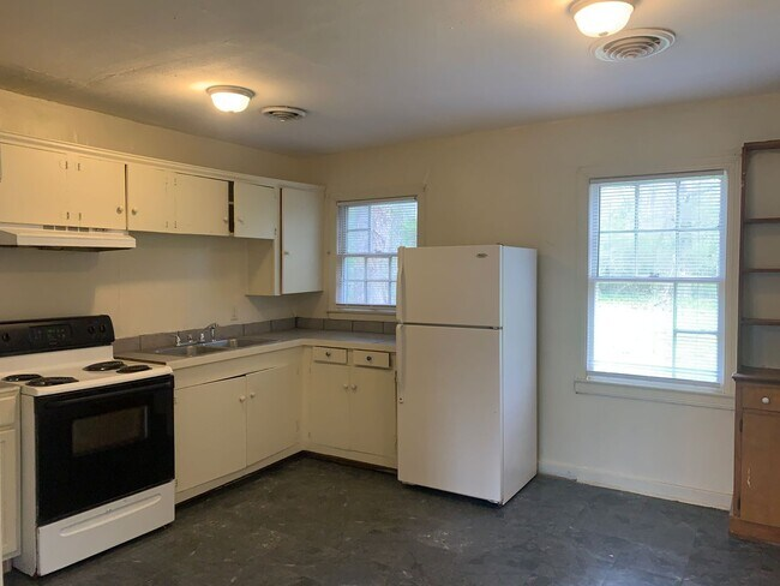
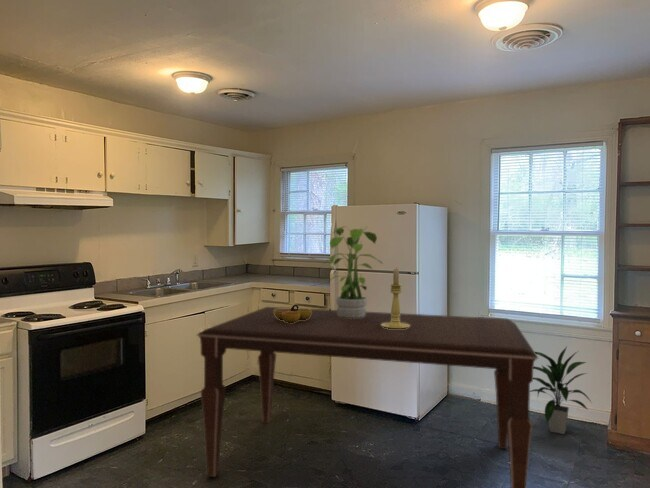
+ potted plant (354, 270)
+ candle holder (395, 296)
+ dining table (369, 359)
+ indoor plant (555, 388)
+ decorative bowl (291, 312)
